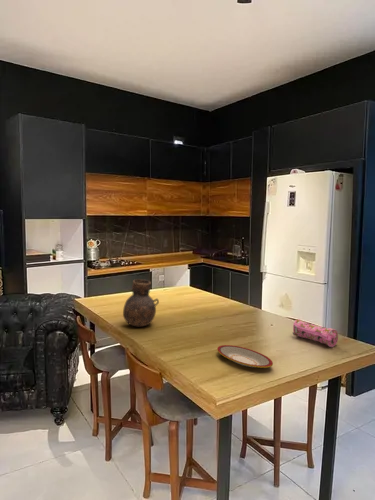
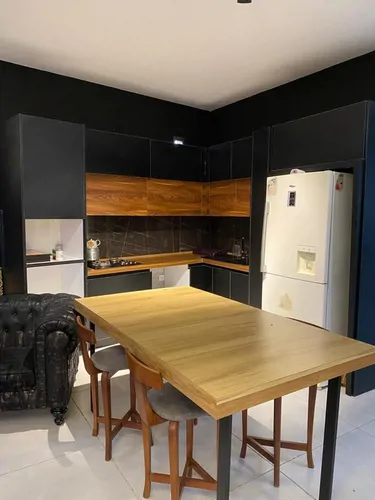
- pencil case (314, 332)
- vase (139, 302)
- plate (243, 358)
